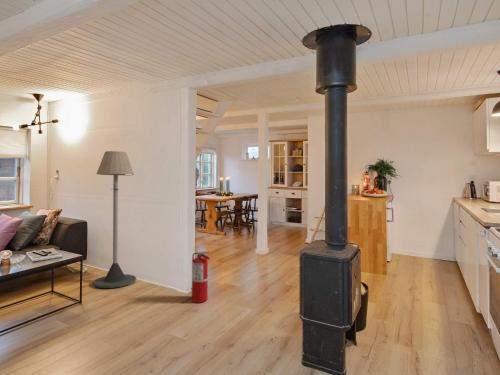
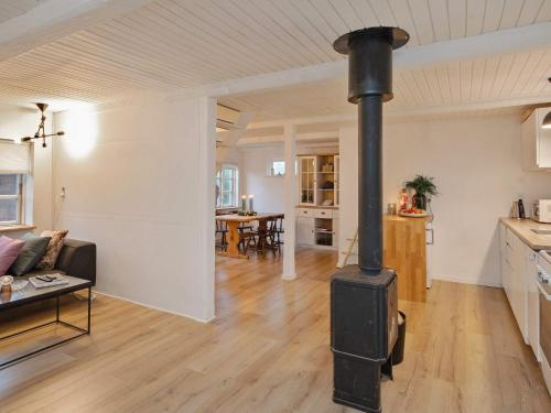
- fire extinguisher (200, 275)
- floor lamp (115, 217)
